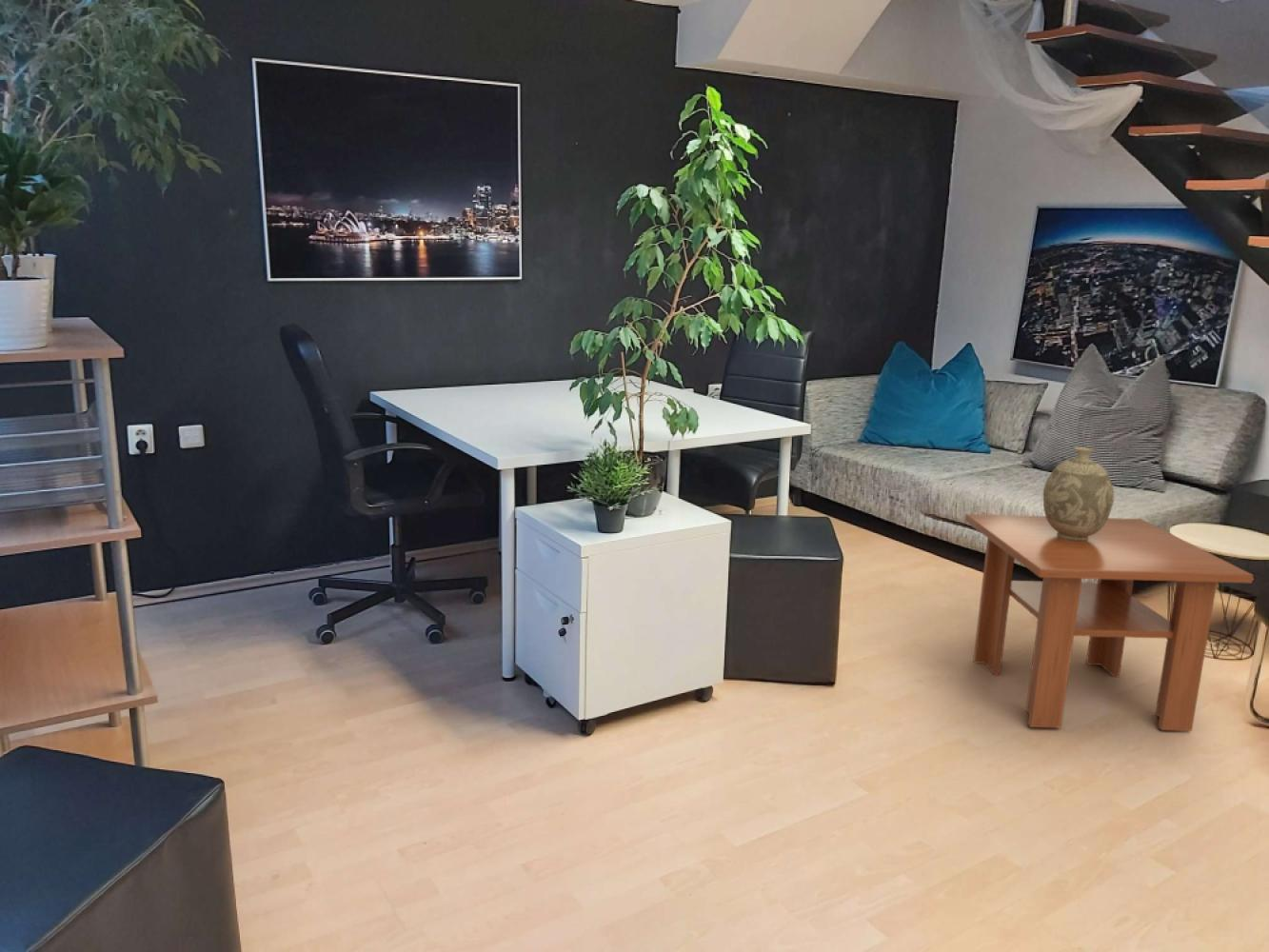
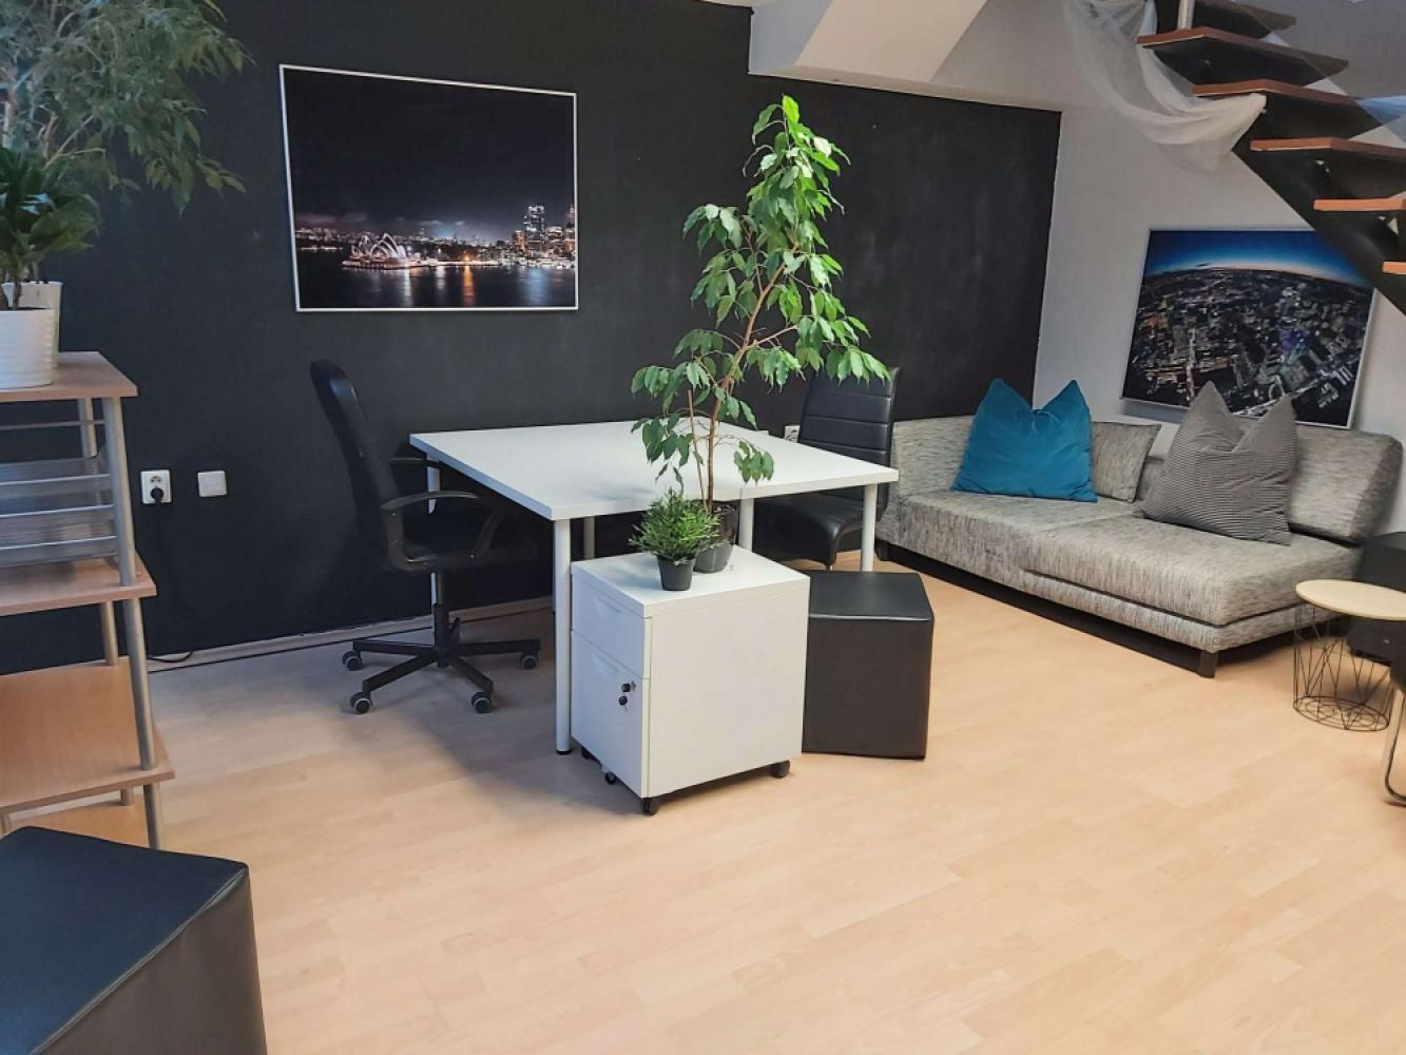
- decorative vase (1078, 492)
- coffee table (1084, 619)
